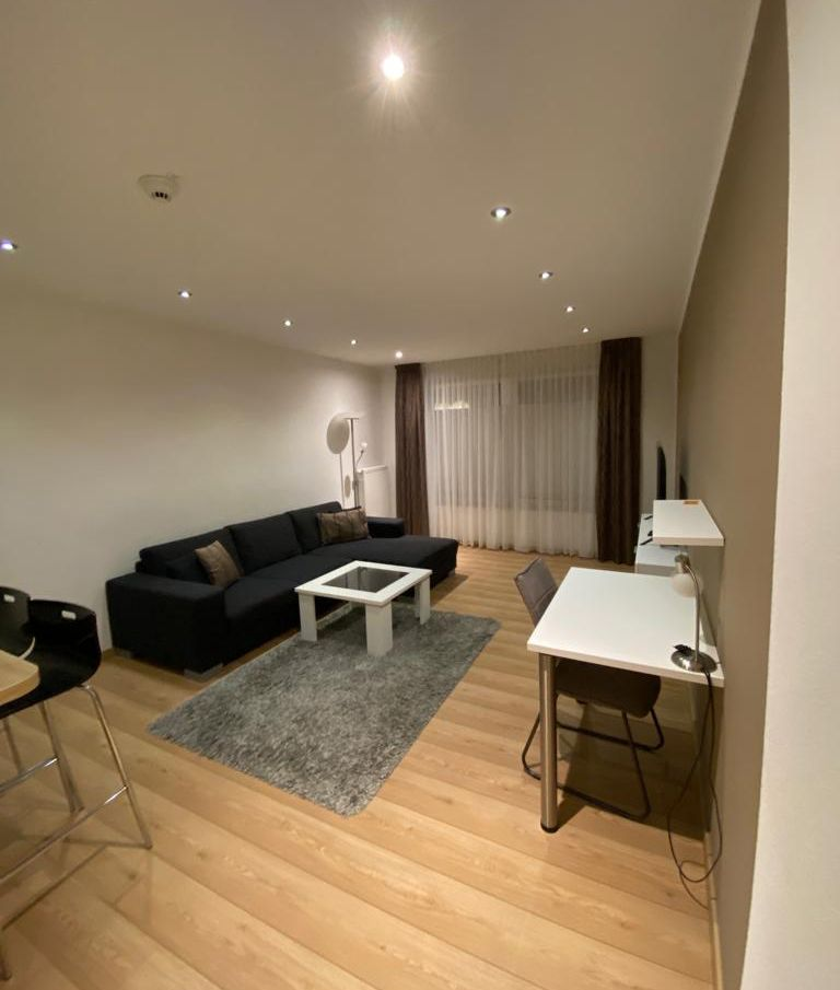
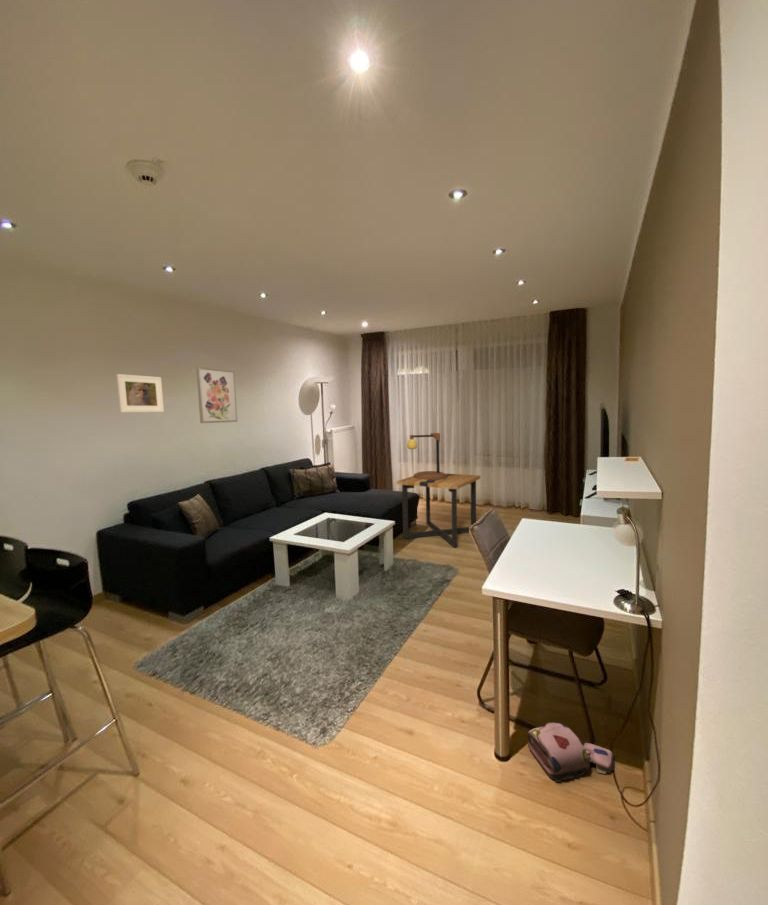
+ side table (429, 506)
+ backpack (570, 749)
+ table lamp (436, 455)
+ wall art (217, 396)
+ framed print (141, 394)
